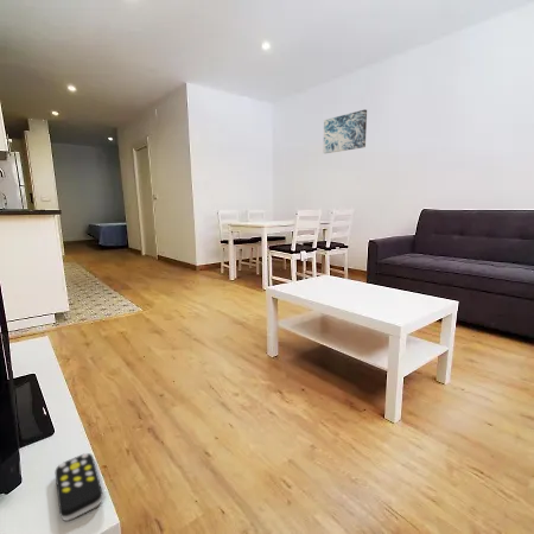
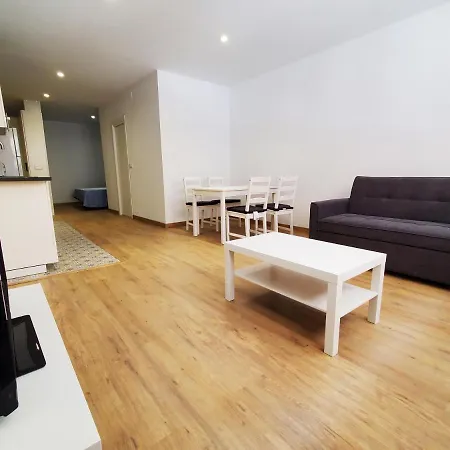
- wall art (343, 133)
- remote control (77, 483)
